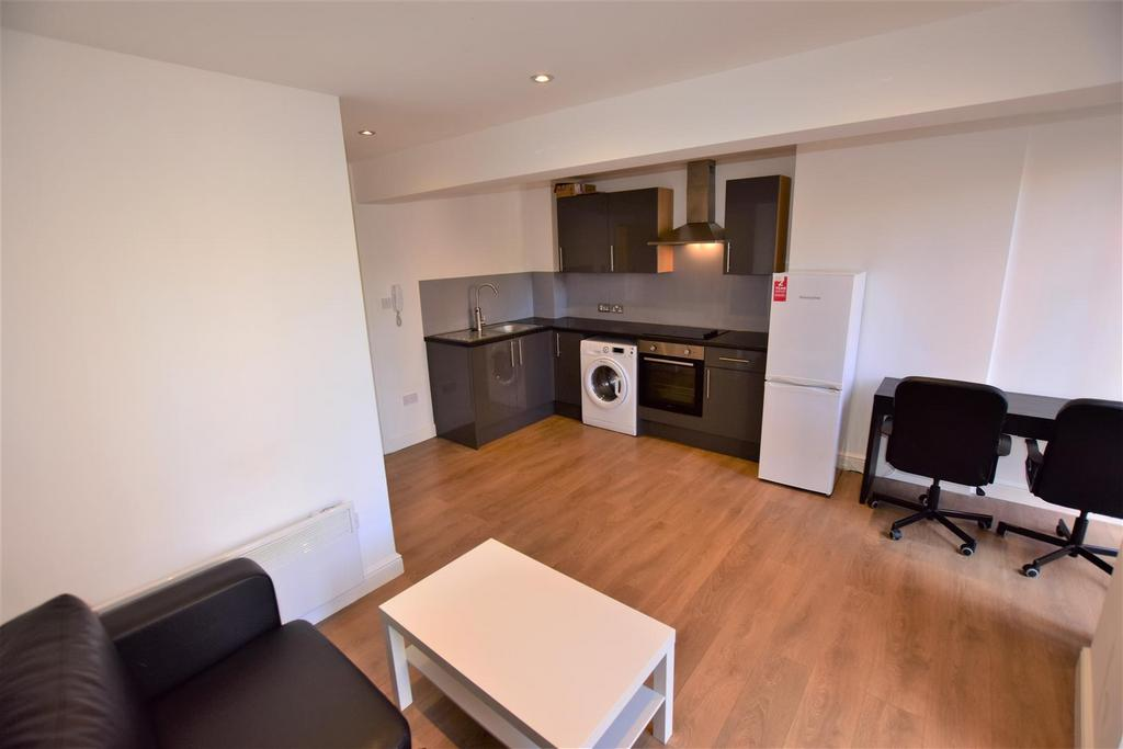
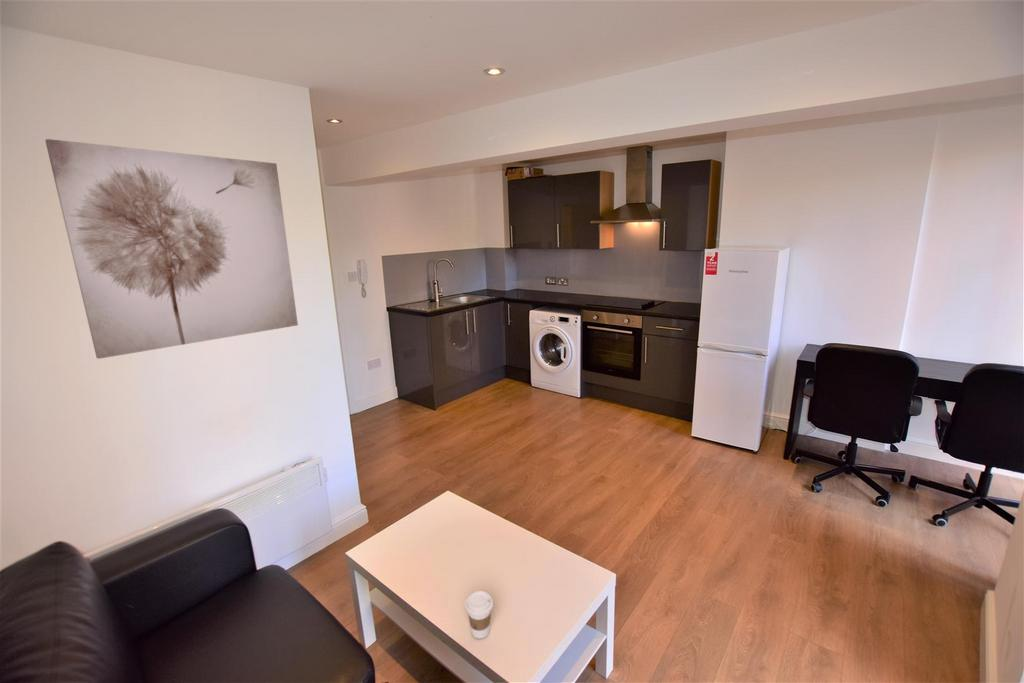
+ coffee cup (479, 615)
+ wall art (195, 250)
